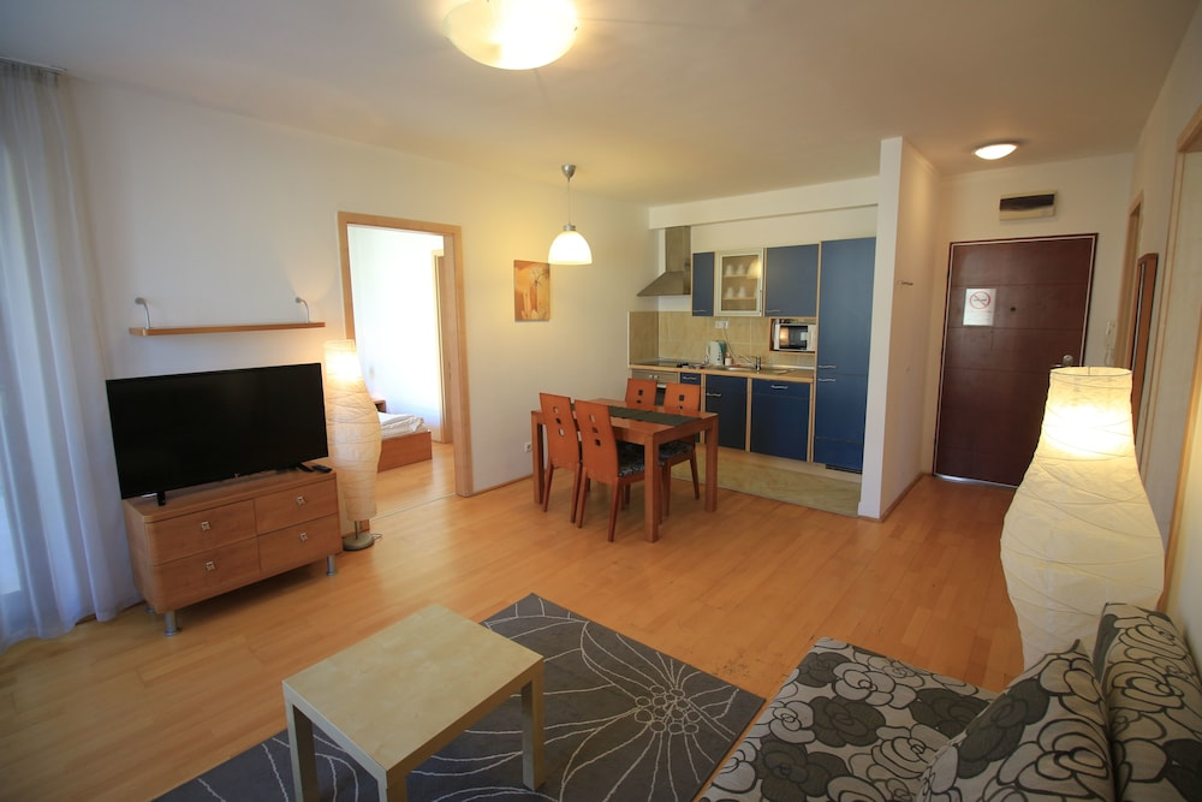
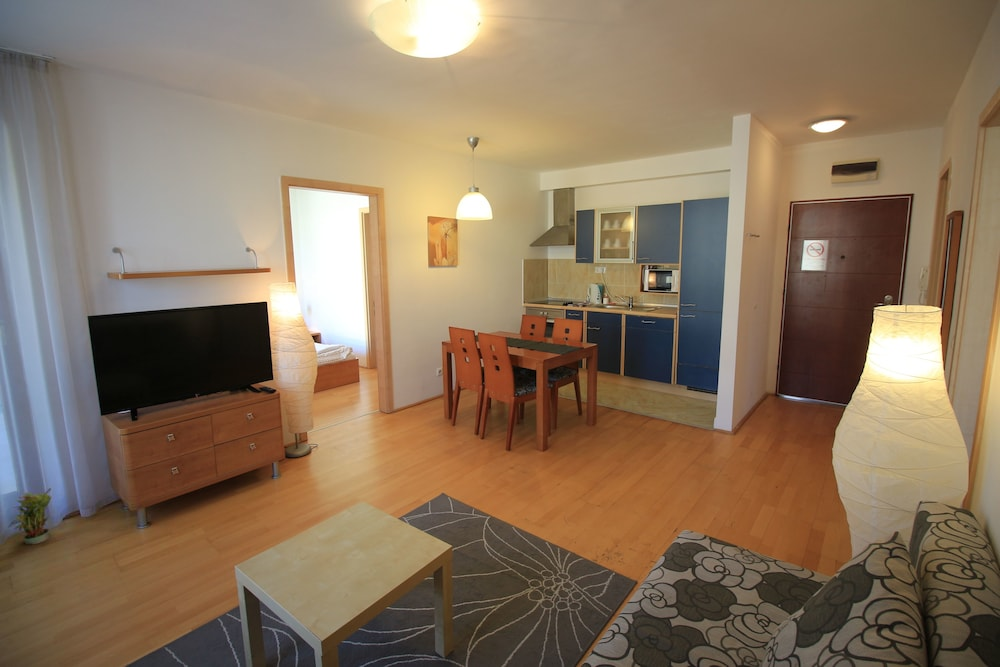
+ potted plant (30, 516)
